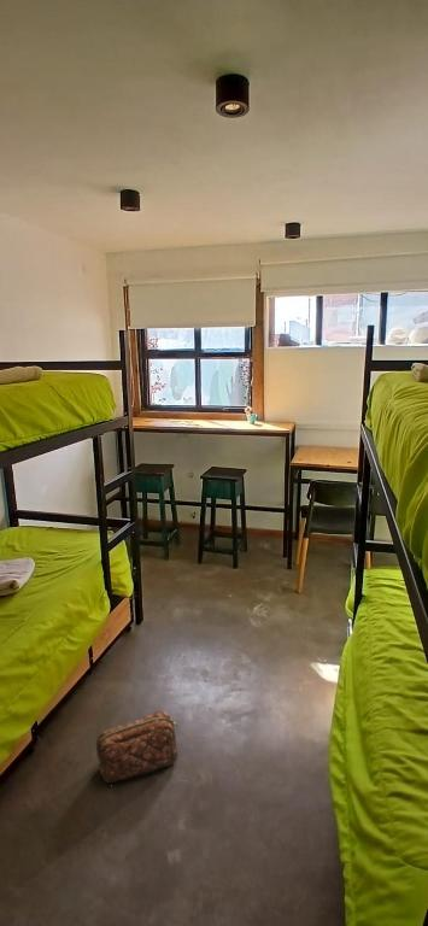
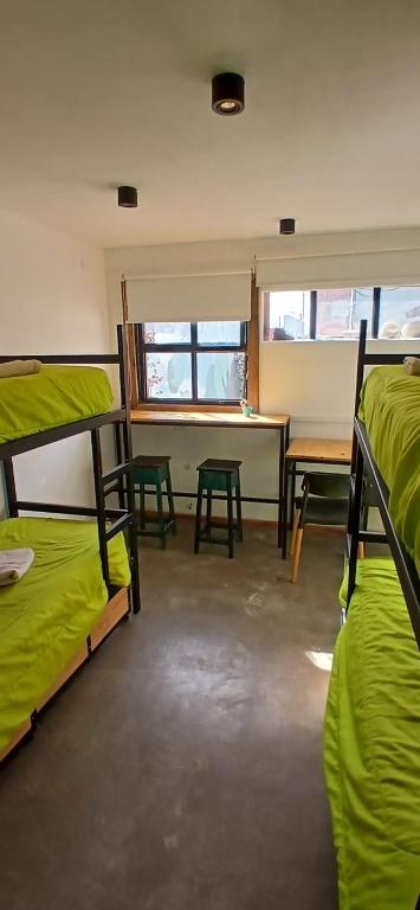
- cosmetic bag (137, 743)
